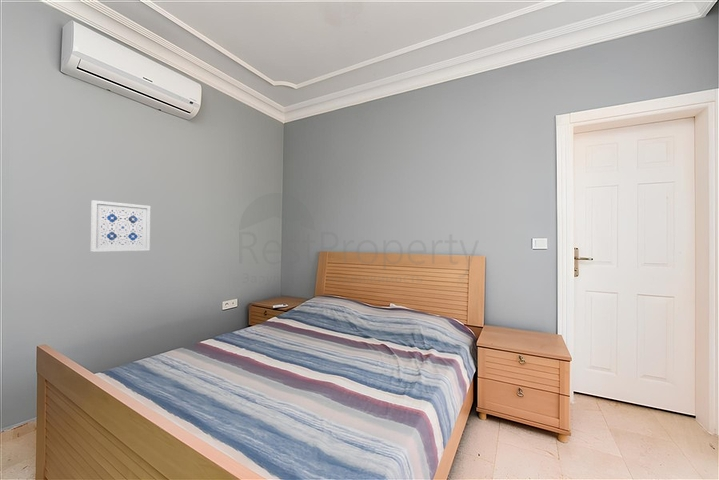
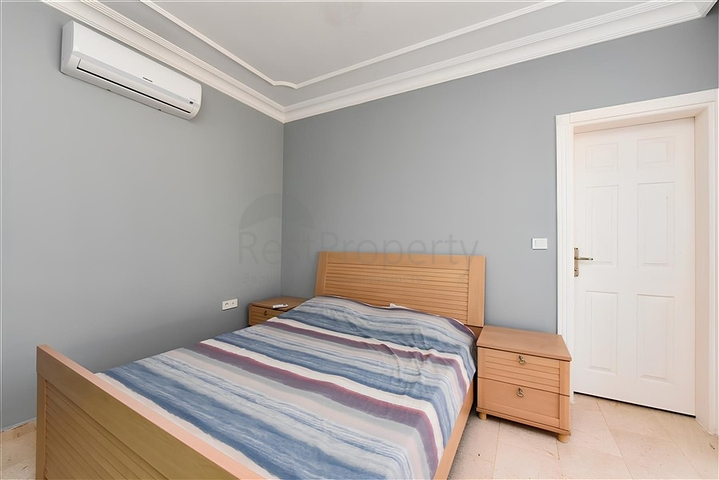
- wall art (122, 227)
